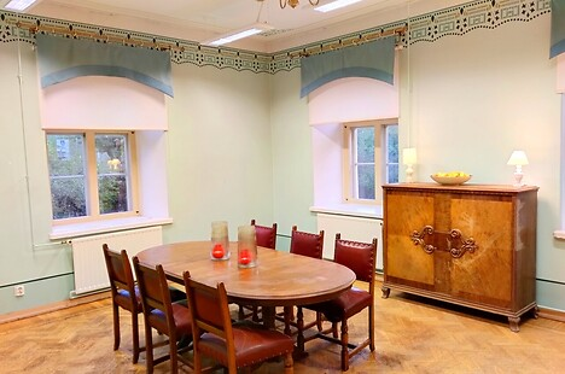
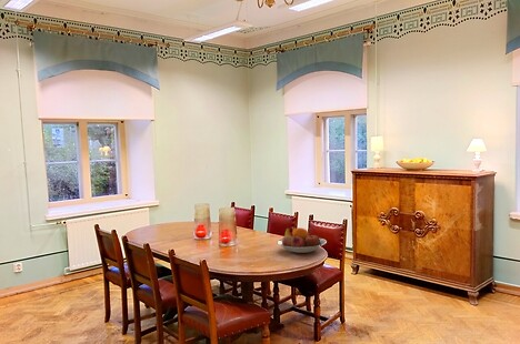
+ fruit bowl (301, 240)
